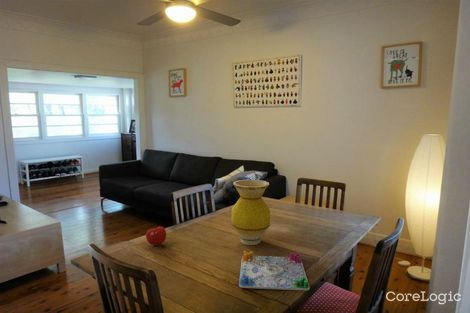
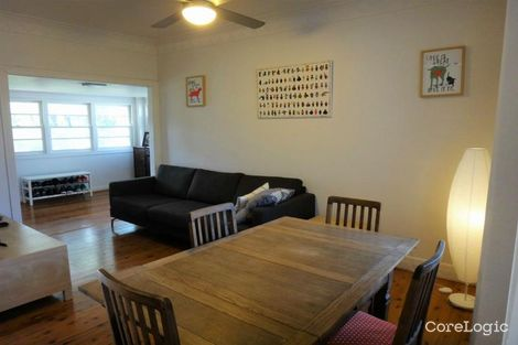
- vase (250, 212)
- fruit (156, 234)
- board game (272, 268)
